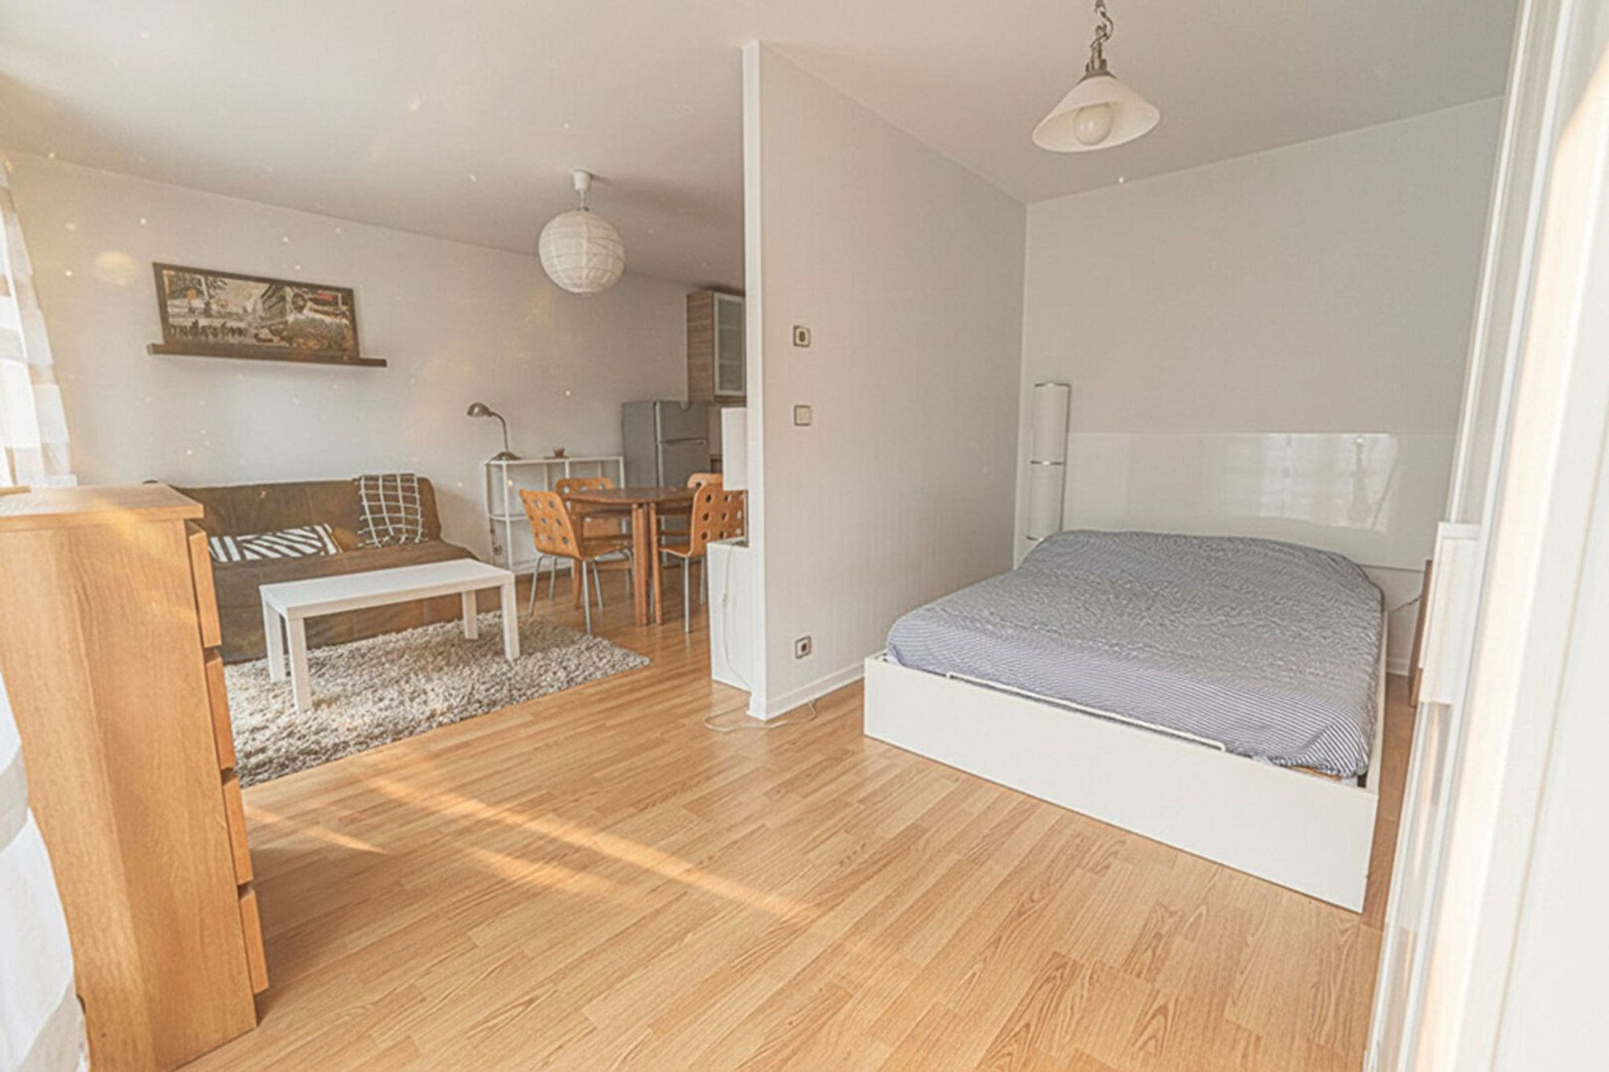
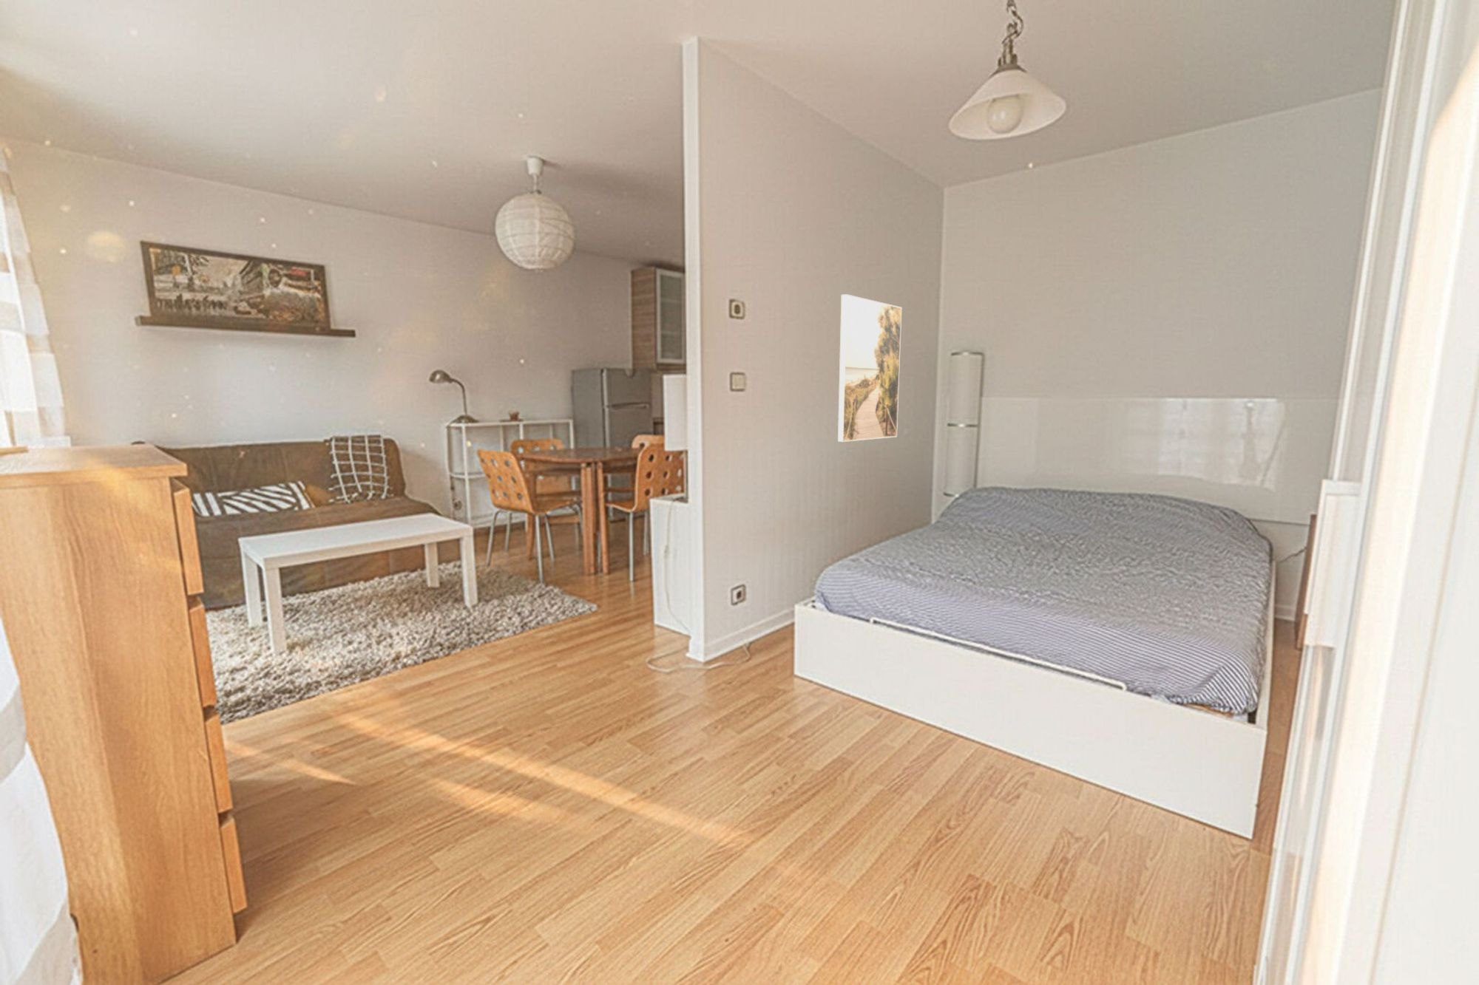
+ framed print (871, 370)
